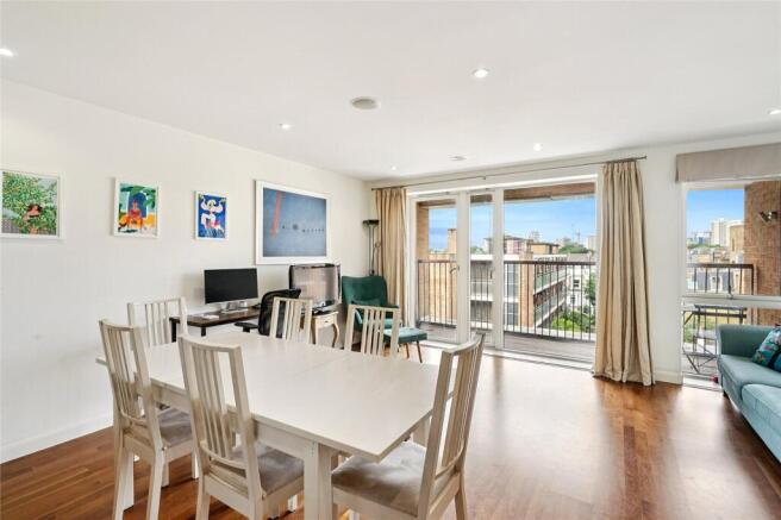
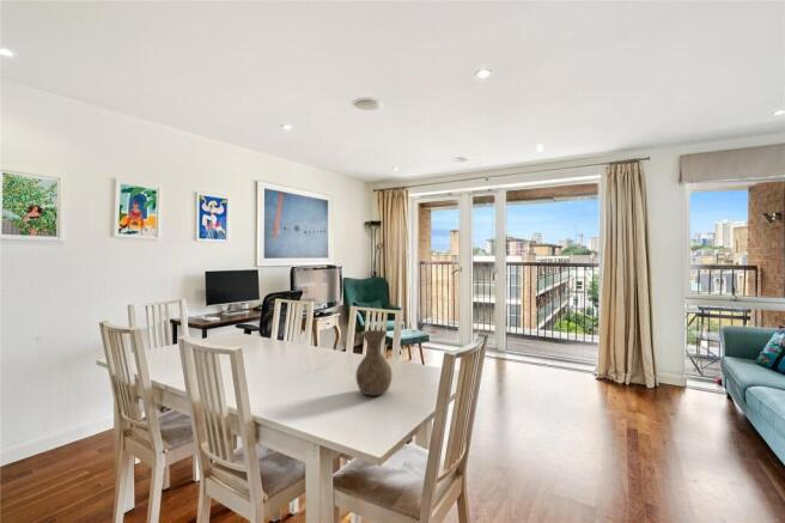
+ vase (373, 361)
